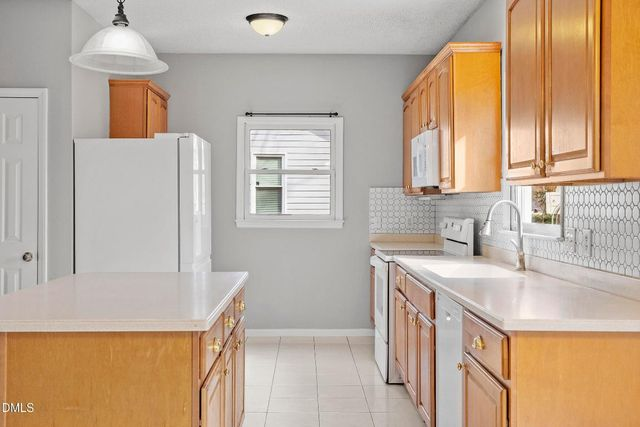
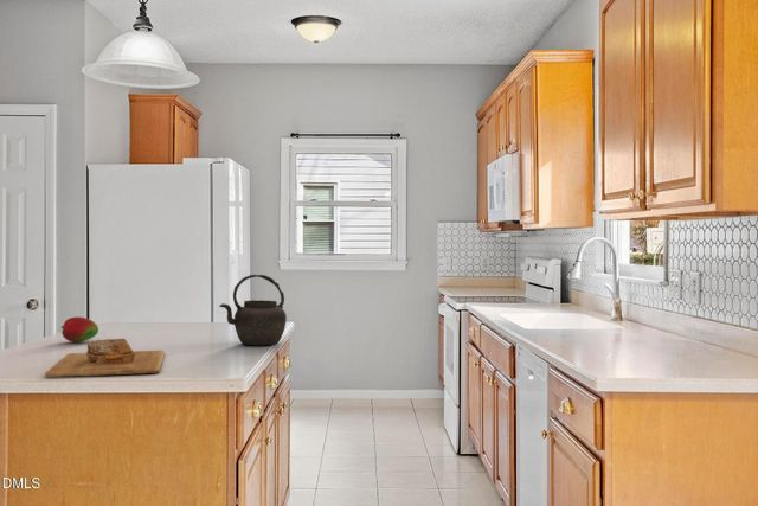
+ cutting board (110, 351)
+ kettle (252, 309)
+ fruit (79, 328)
